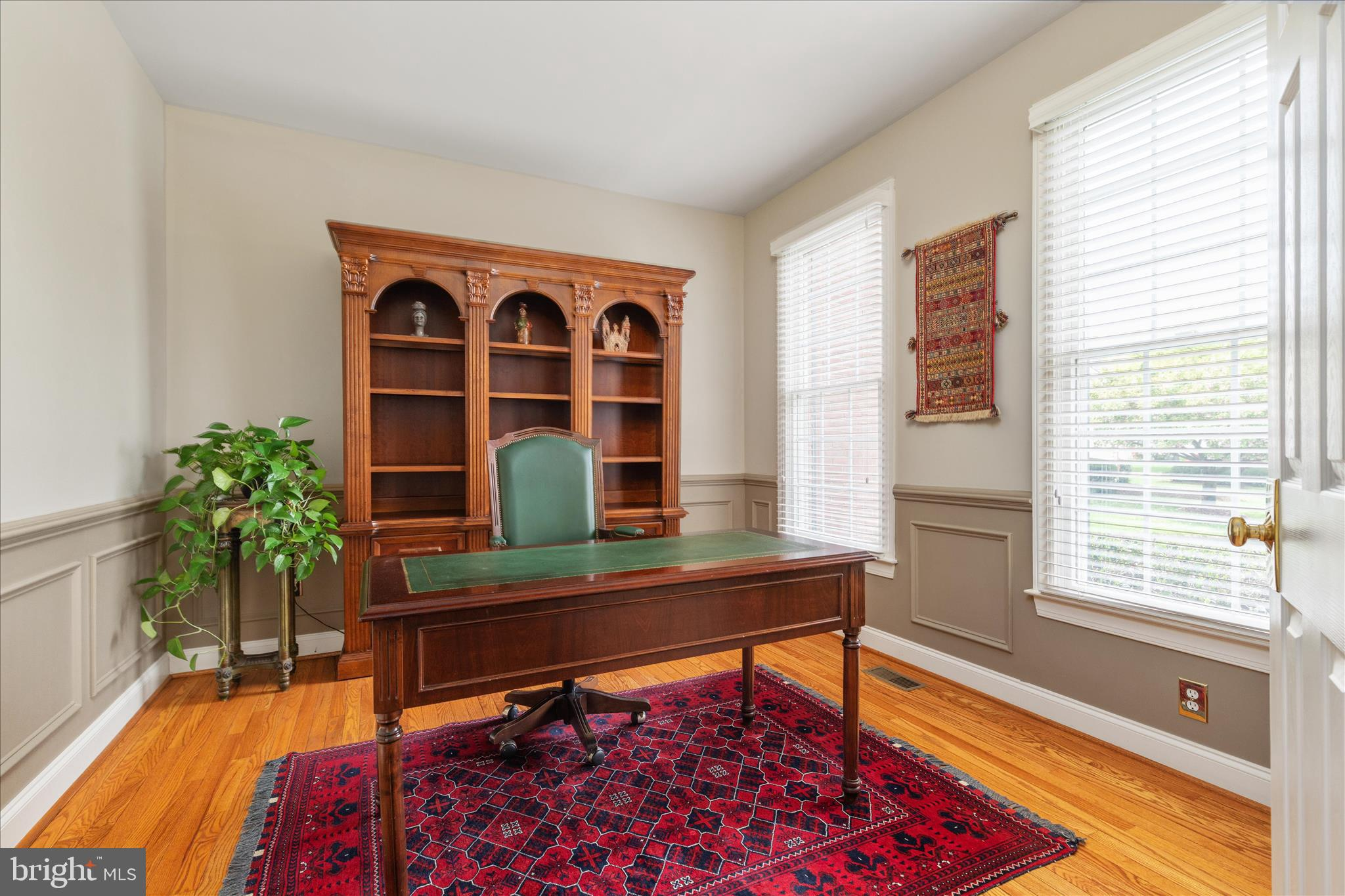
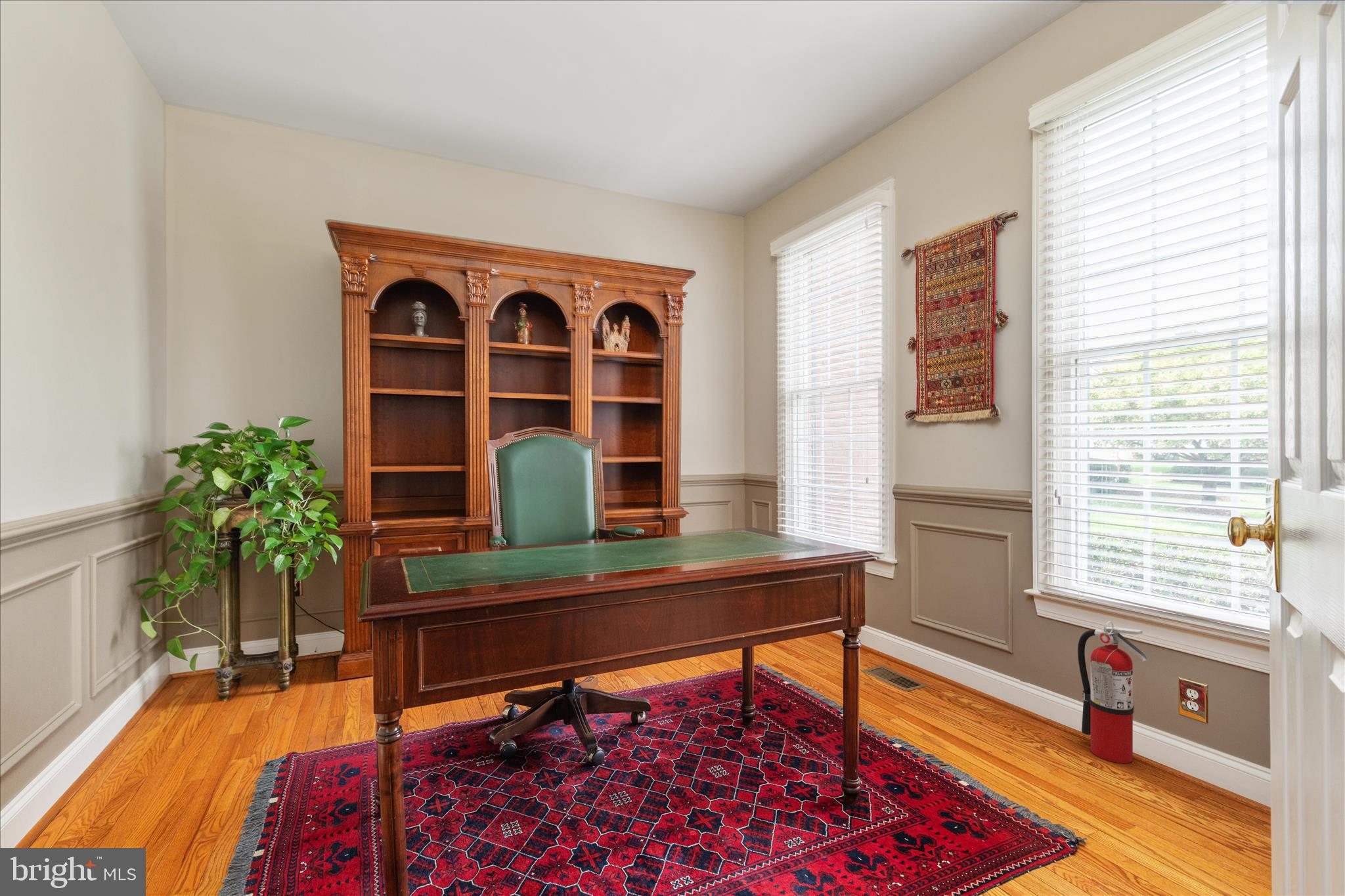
+ fire extinguisher (1110, 686)
